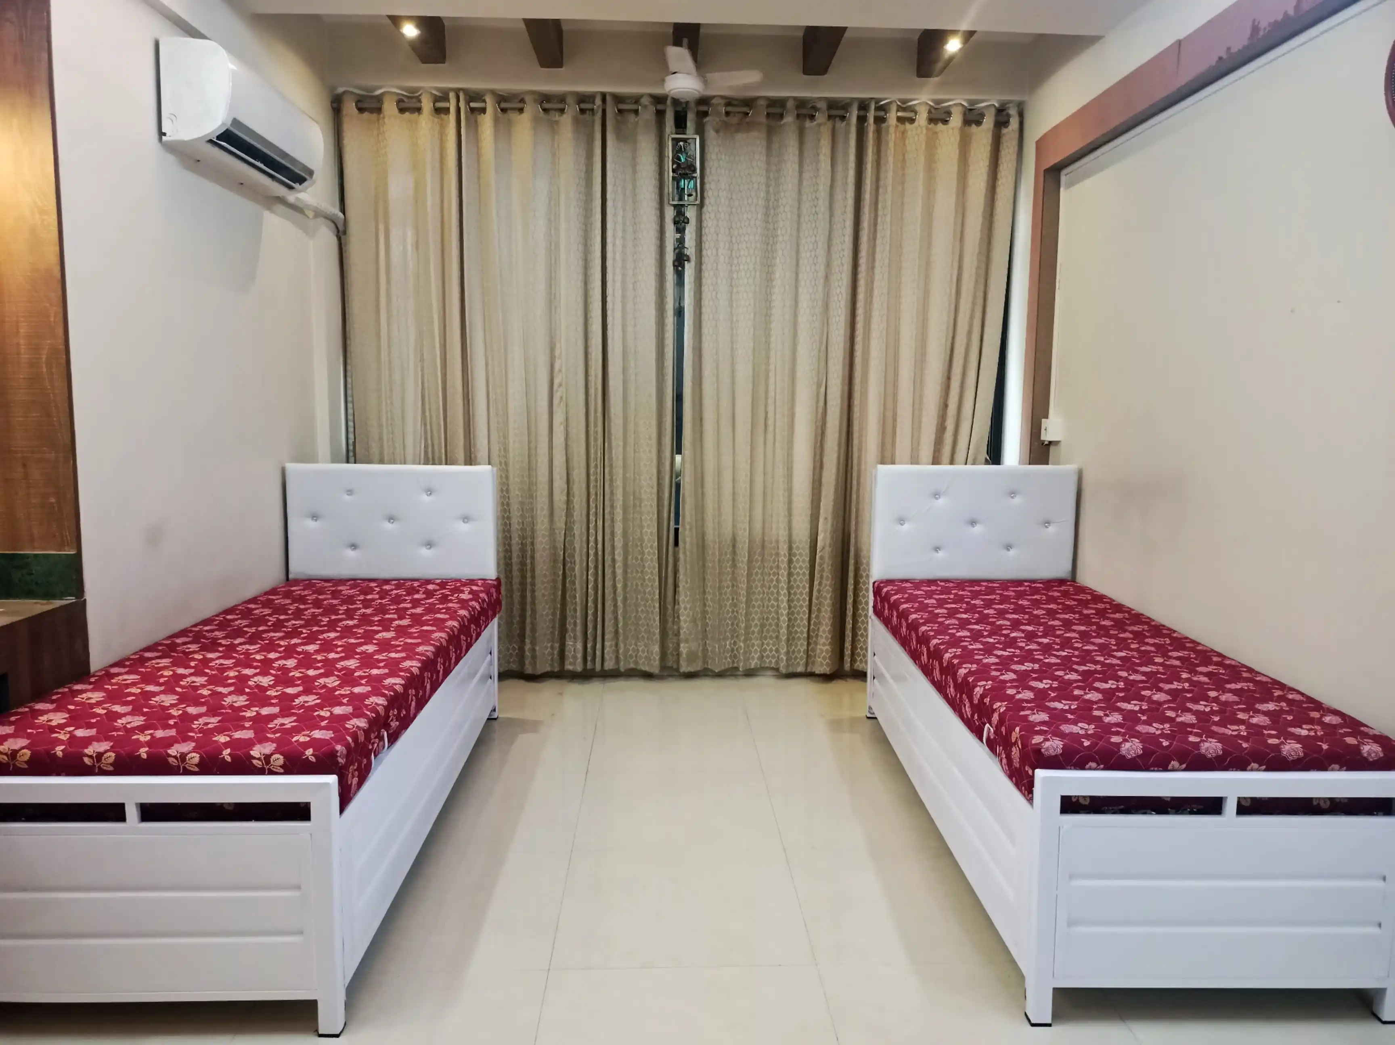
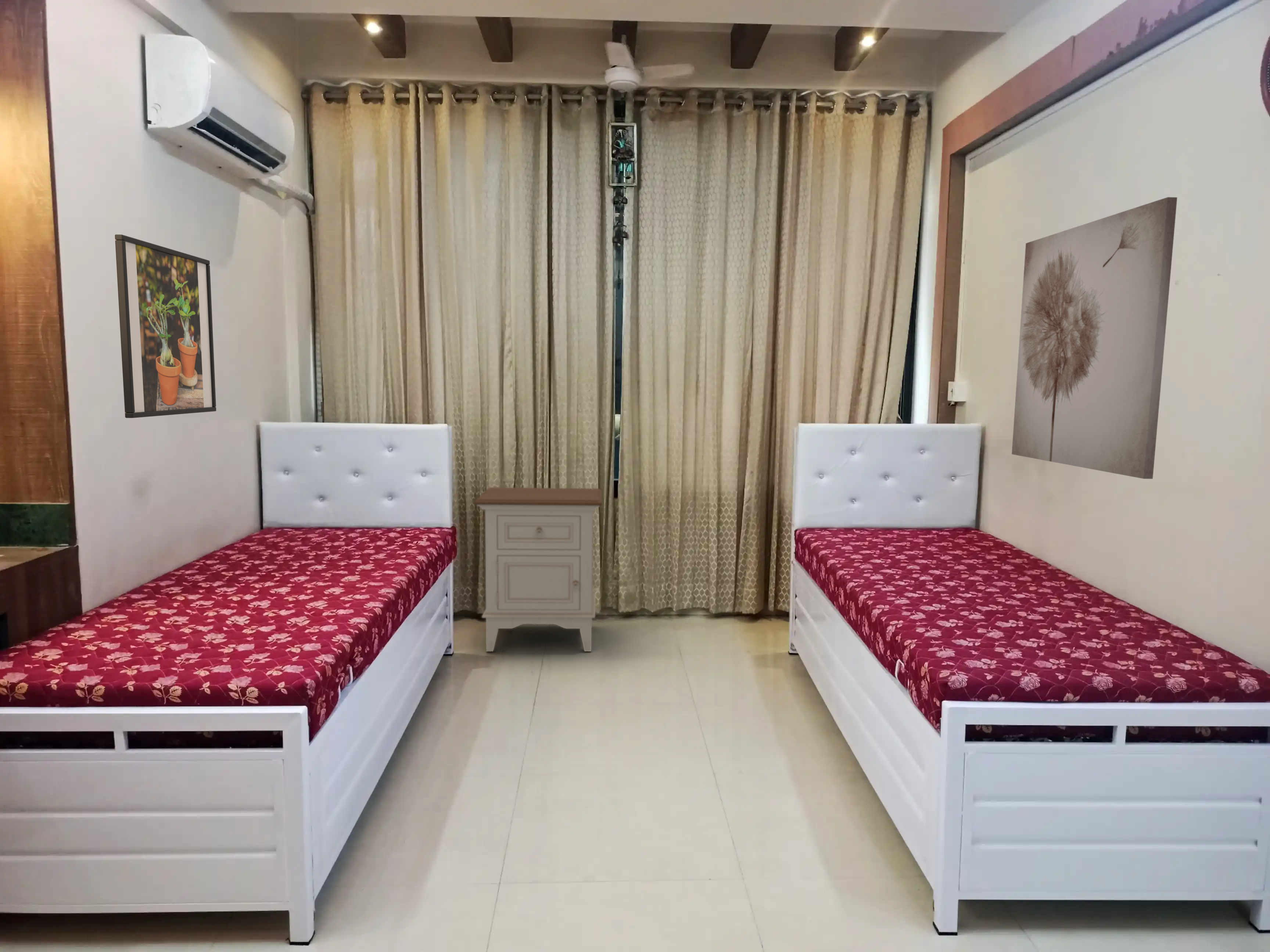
+ nightstand (541, 567)
+ wall art (1081, 346)
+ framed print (171, 332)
